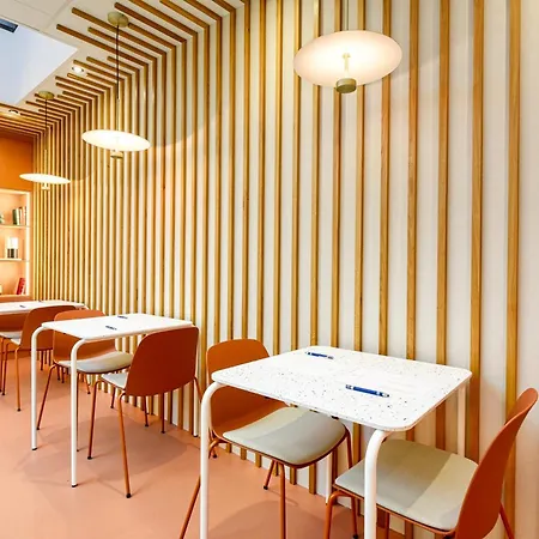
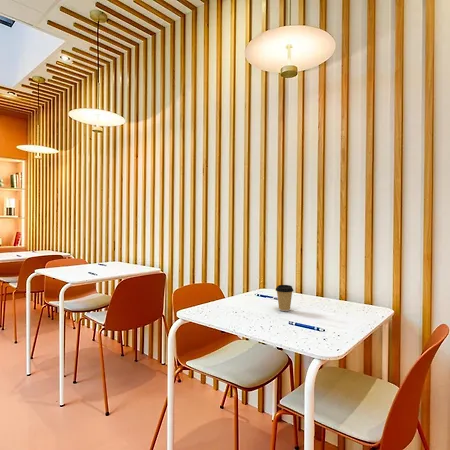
+ coffee cup (284, 298)
